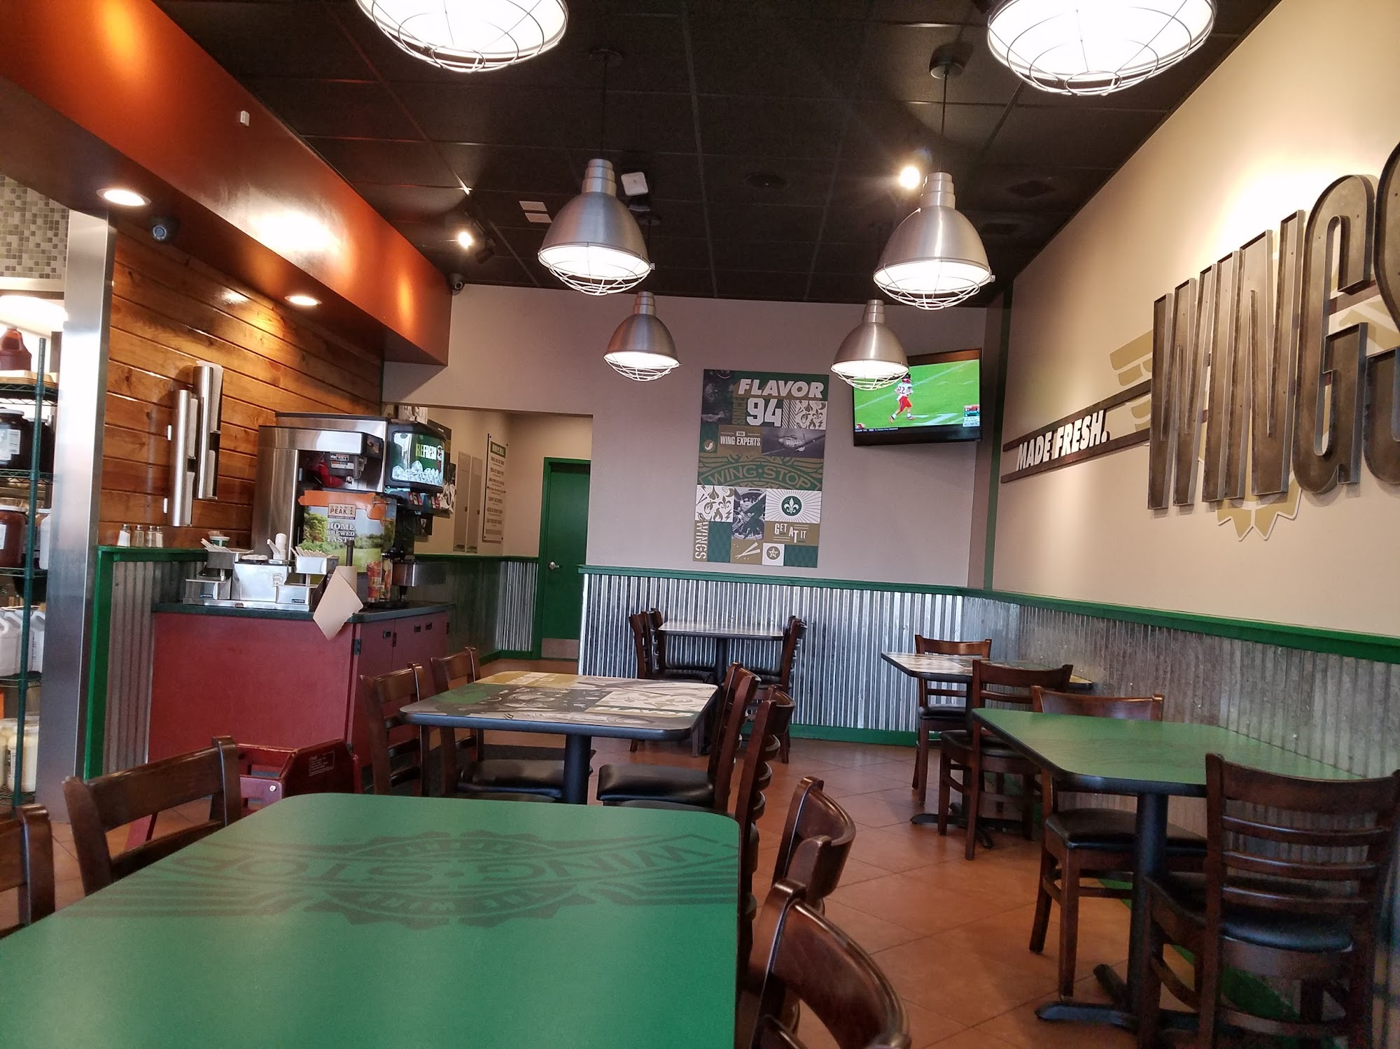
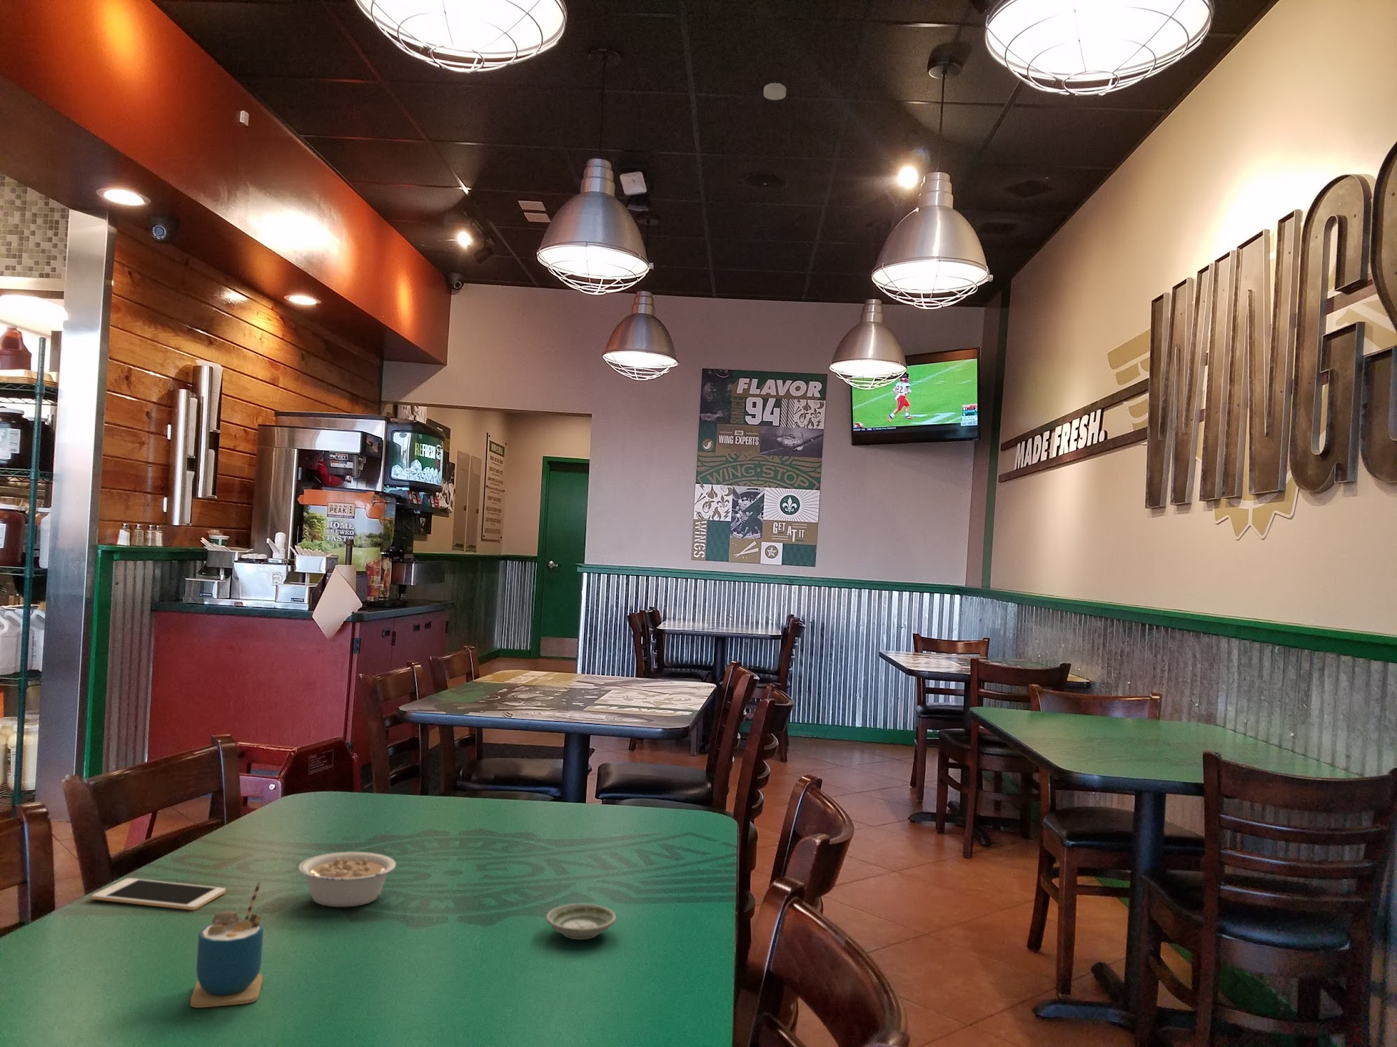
+ smoke detector (774, 89)
+ legume (351, 878)
+ cell phone (160, 893)
+ saucer (581, 924)
+ cup (231, 939)
